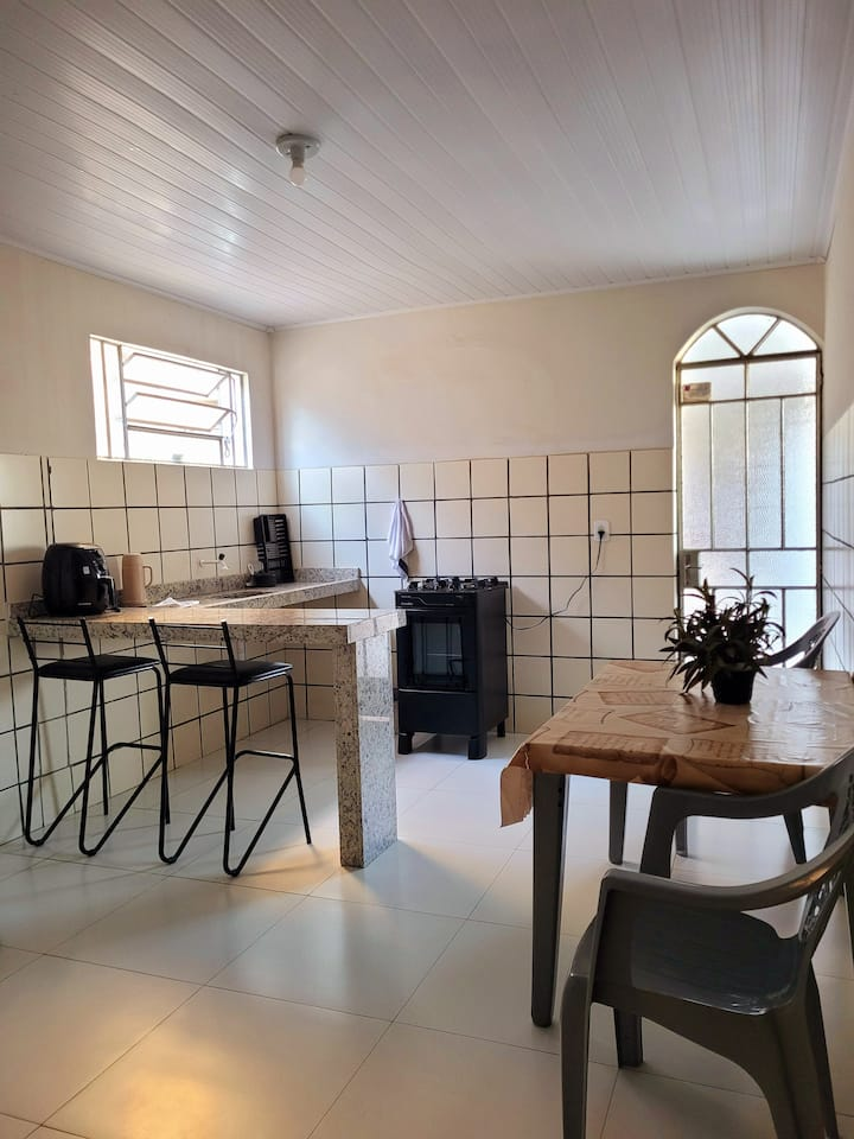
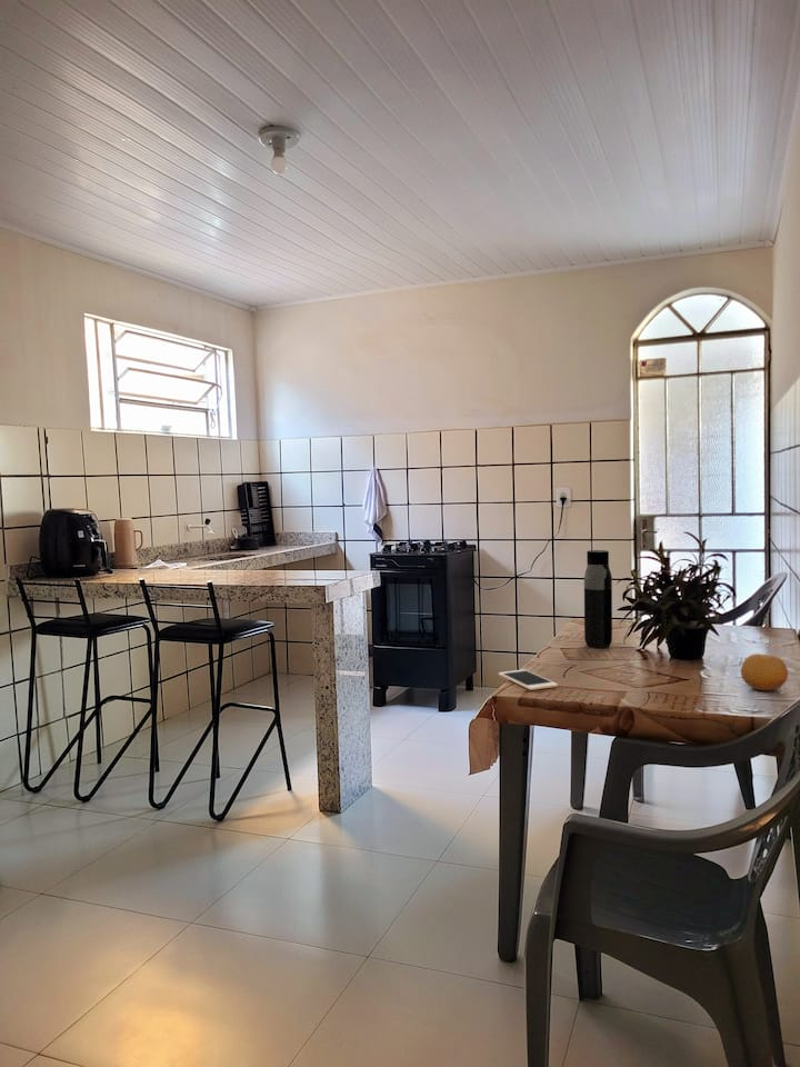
+ water bottle (598, 598)
+ cell phone (527, 679)
+ fruit (763, 671)
